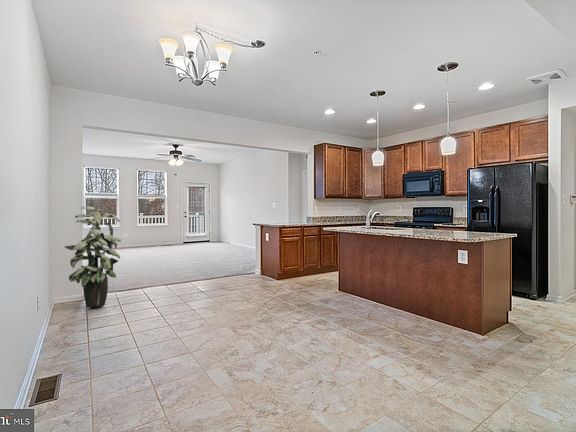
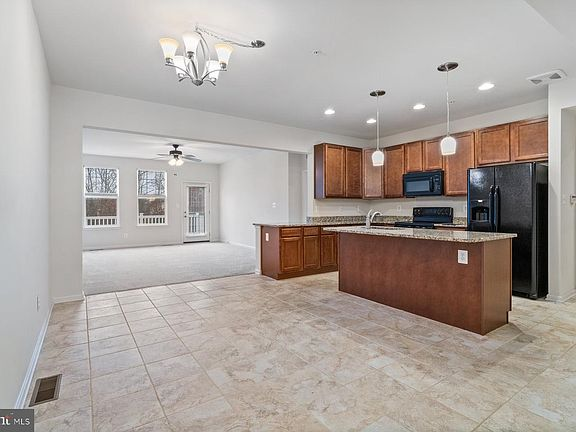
- indoor plant (93, 256)
